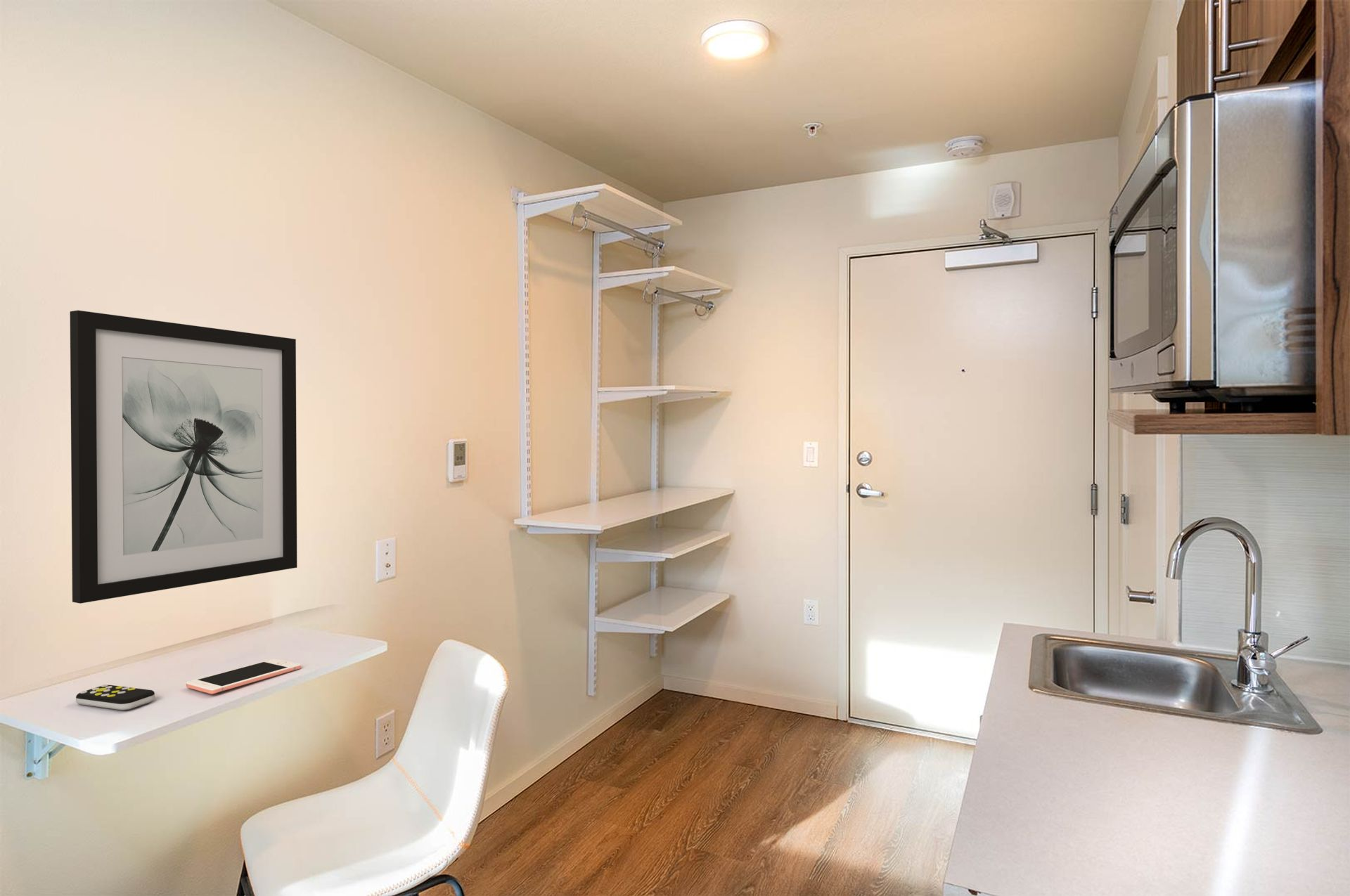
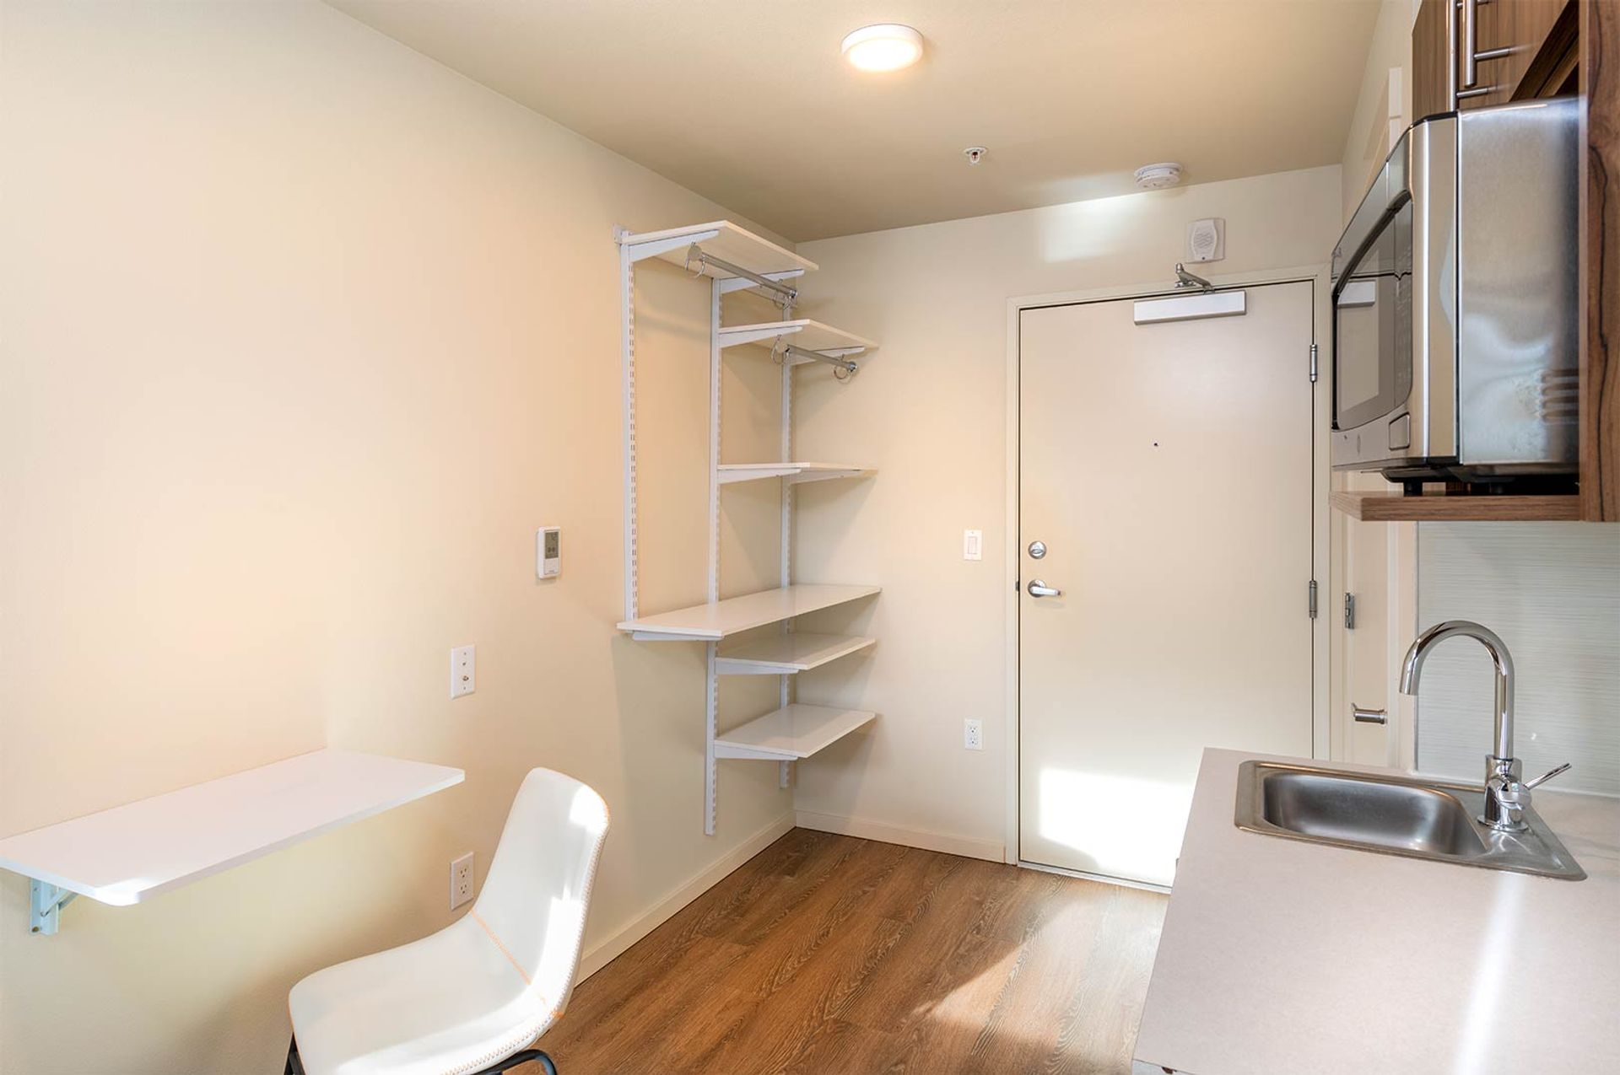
- wall art (197, 455)
- remote control (115, 696)
- cell phone (245, 675)
